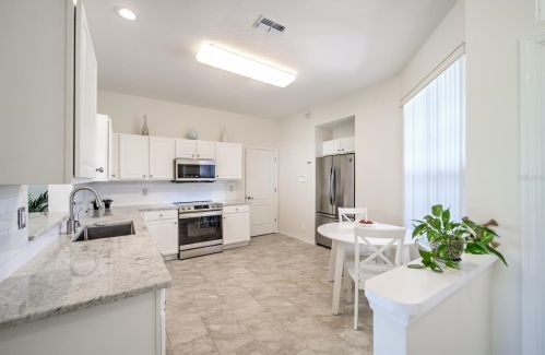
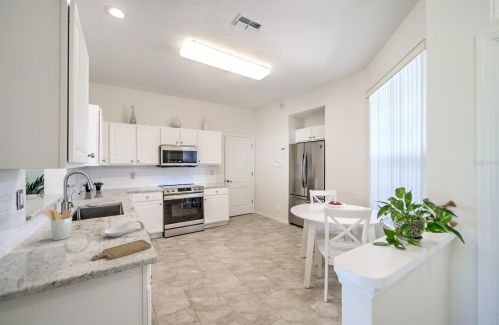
+ utensil holder (57, 223)
+ chopping board (122, 250)
+ spoon rest (125, 227)
